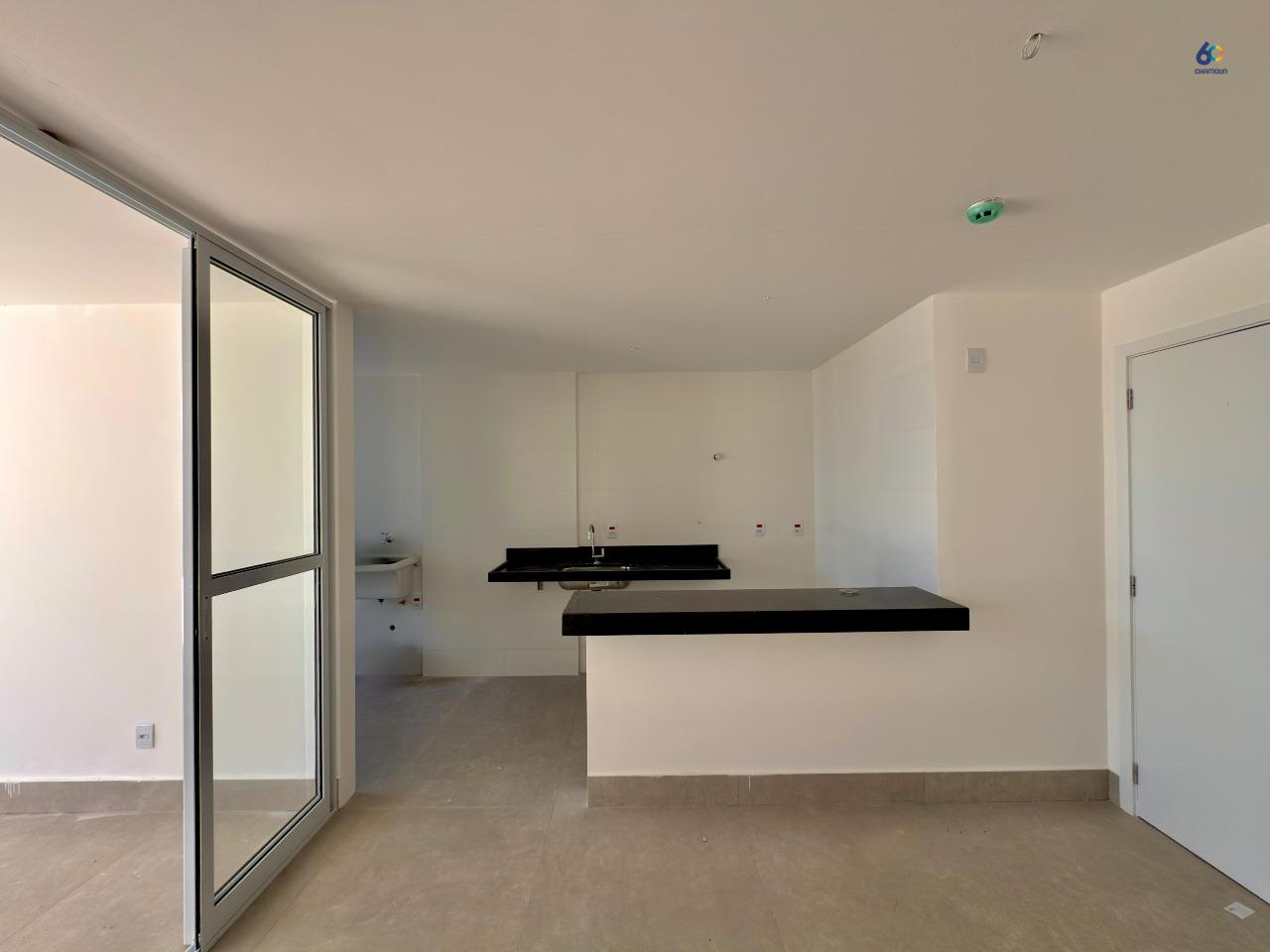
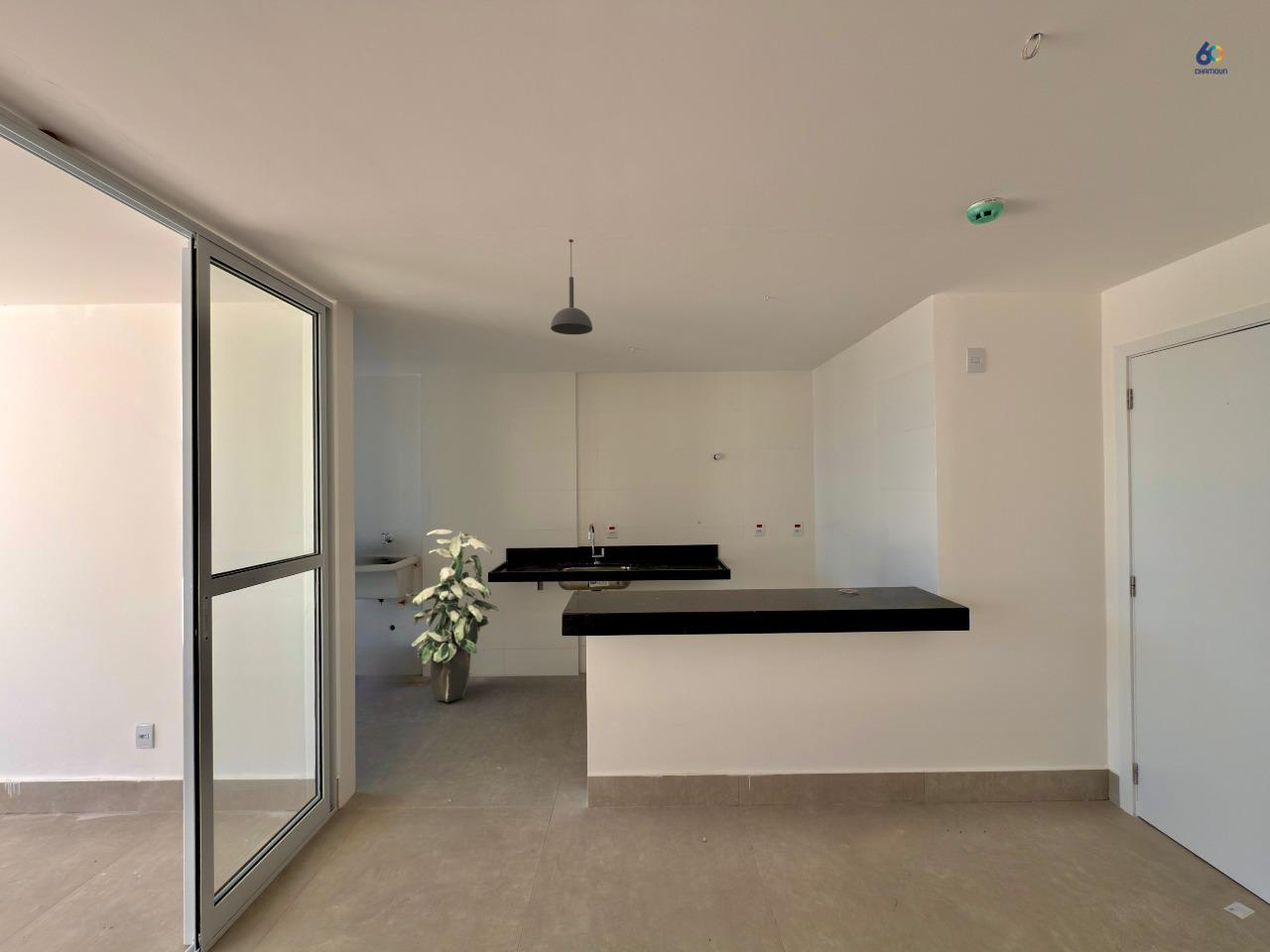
+ pendant light (571, 285)
+ indoor plant (450, 612)
